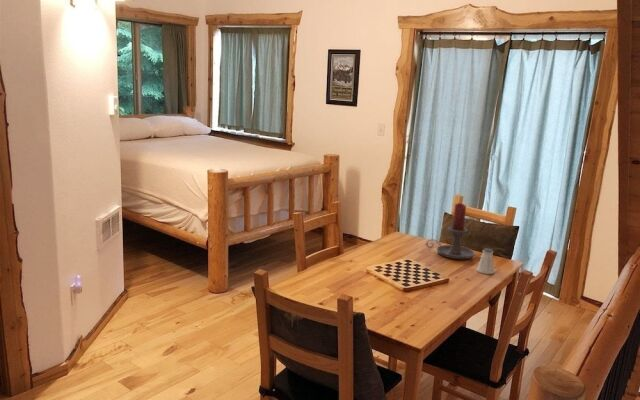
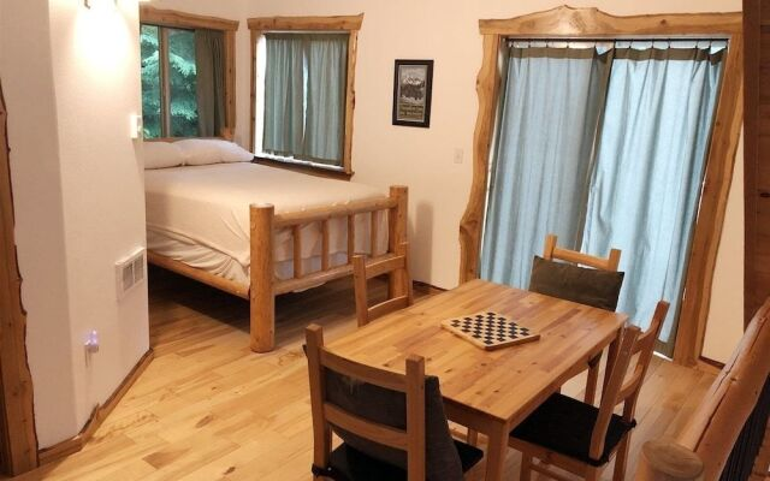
- candle holder (452, 228)
- saltshaker (486, 260)
